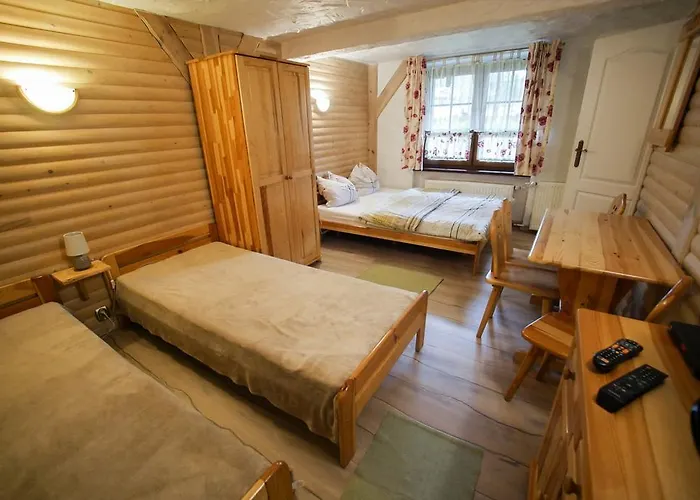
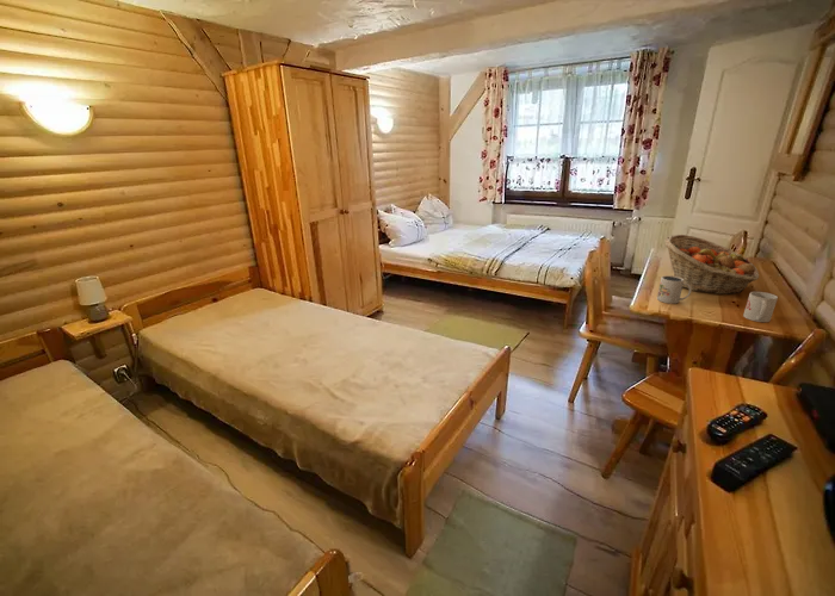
+ fruit basket (707, 262)
+ mug (674, 290)
+ mug (760, 308)
